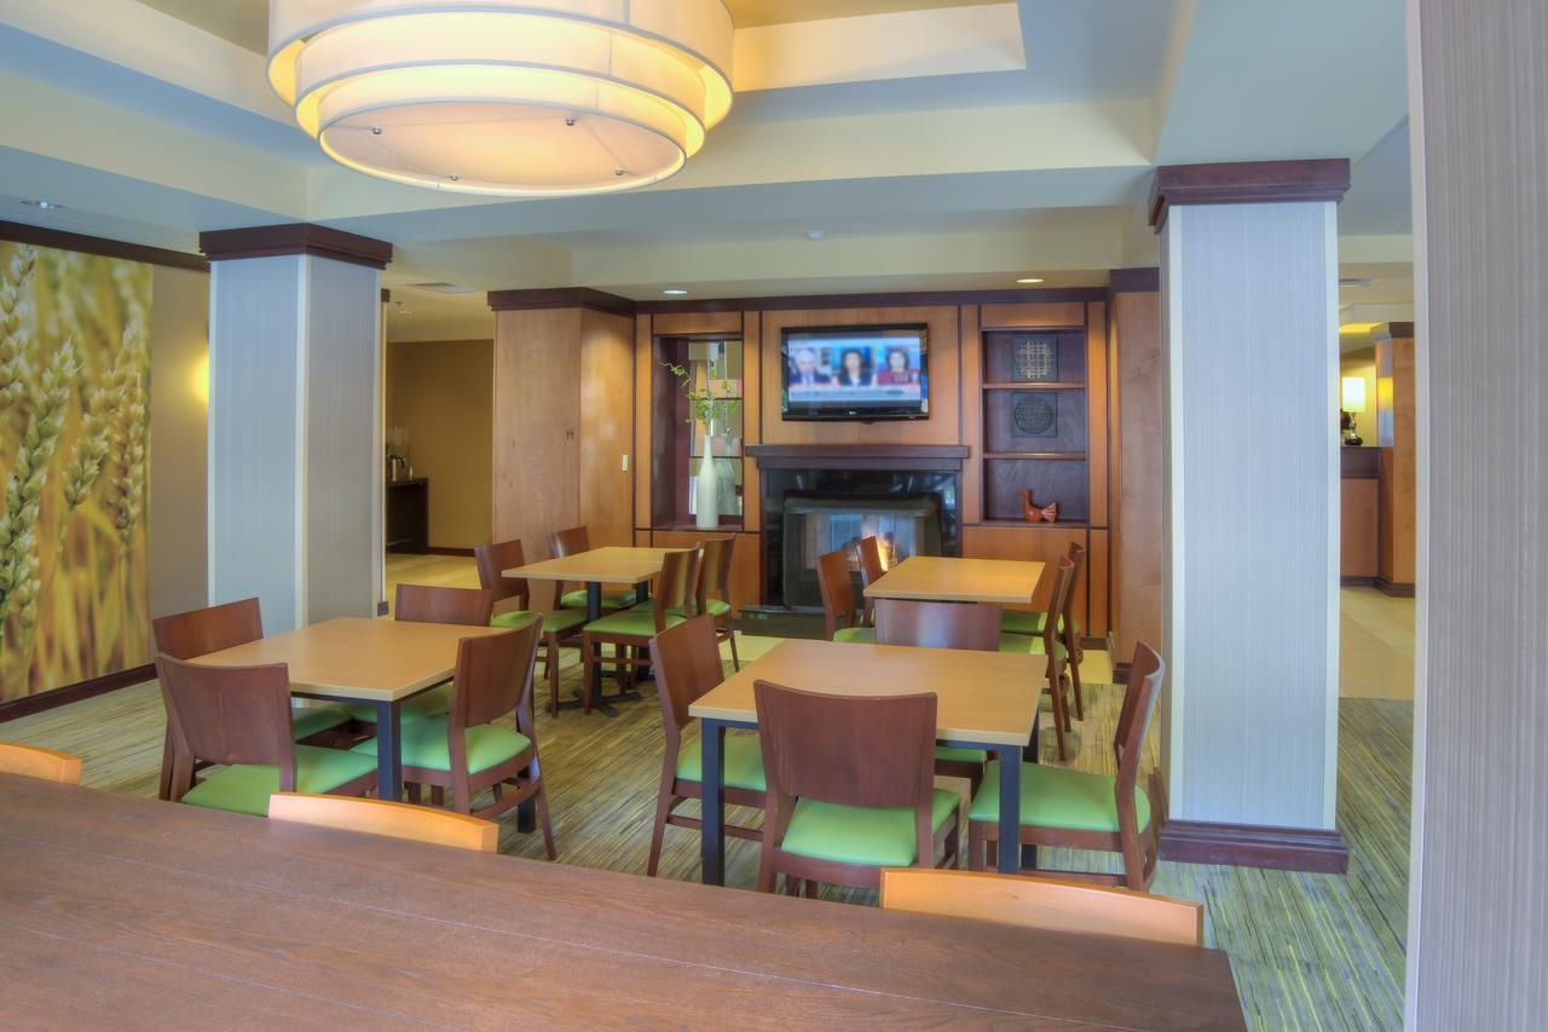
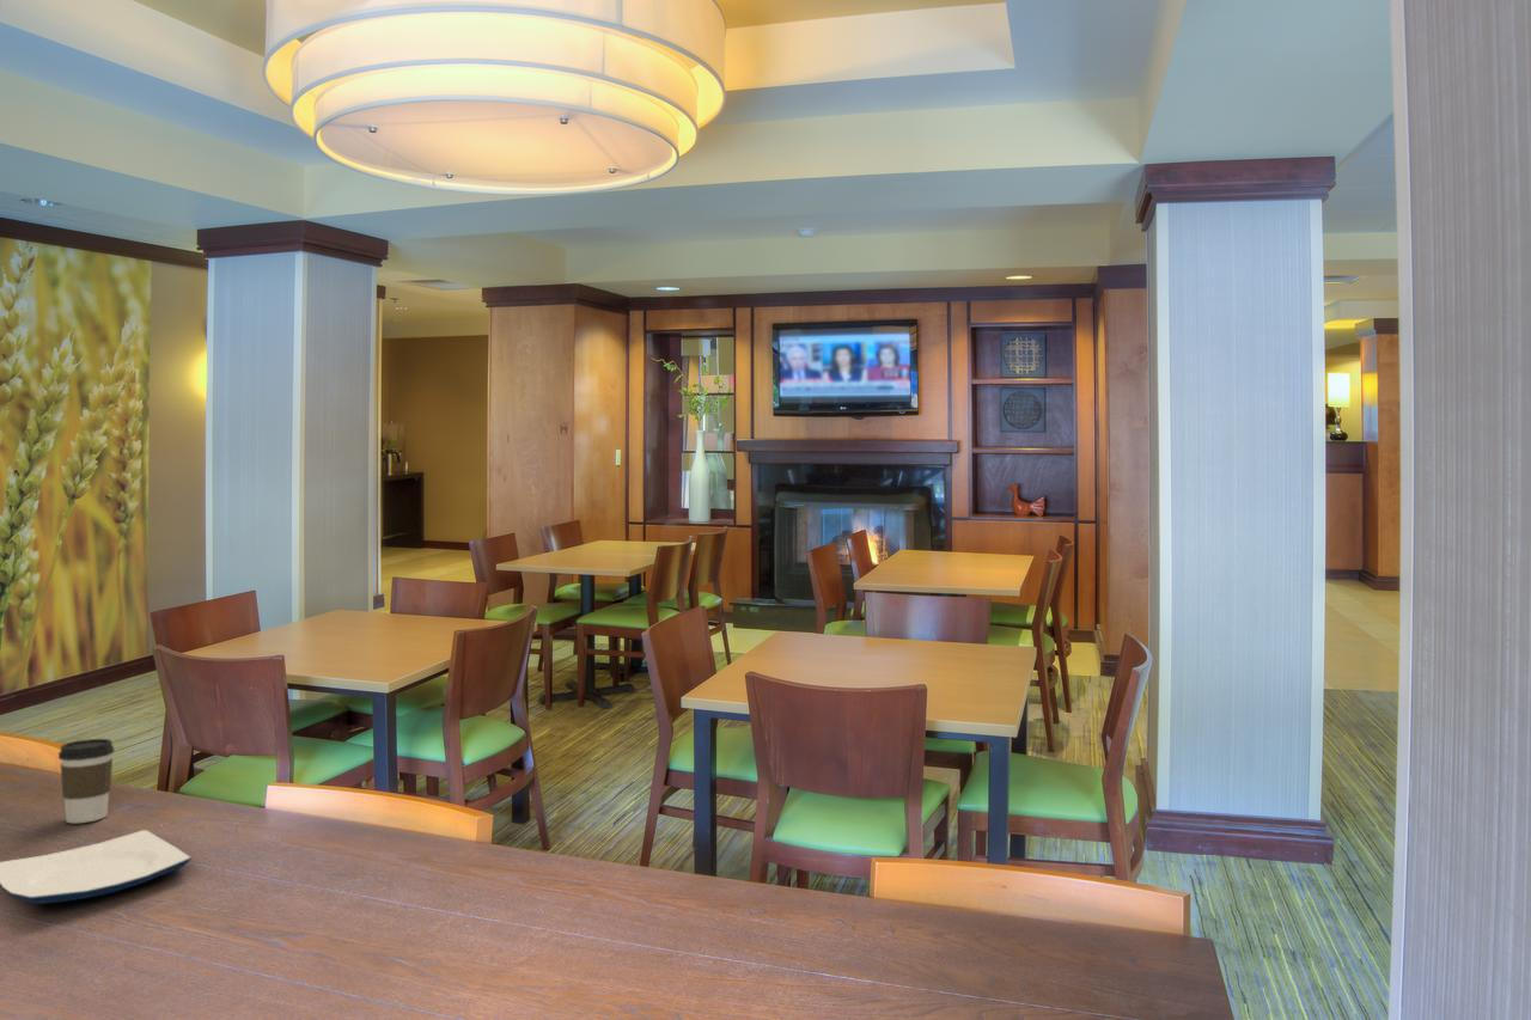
+ plate (93, 869)
+ coffee cup (86, 780)
